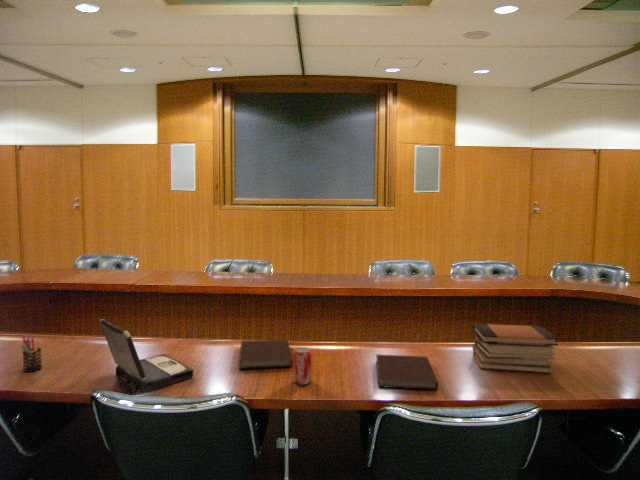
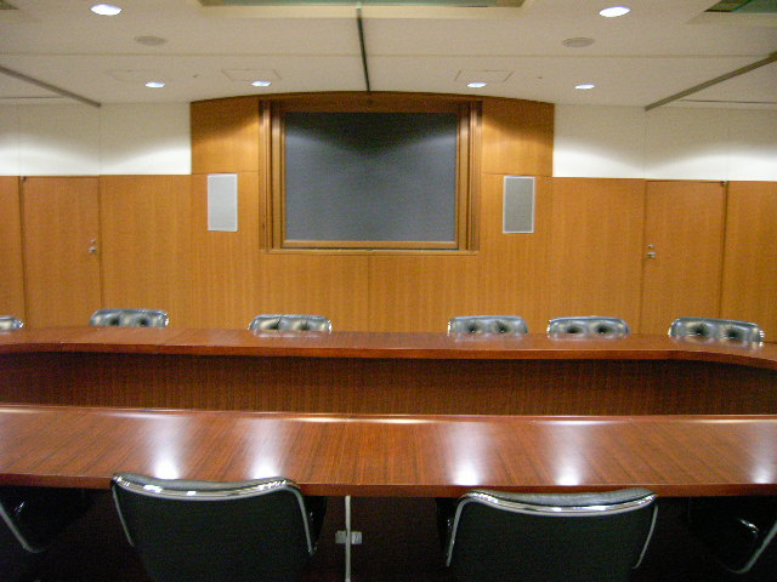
- beverage can (302, 366)
- notebook (404, 370)
- pen holder (29, 353)
- laptop (146, 358)
- book stack (512, 347)
- notebook (265, 353)
